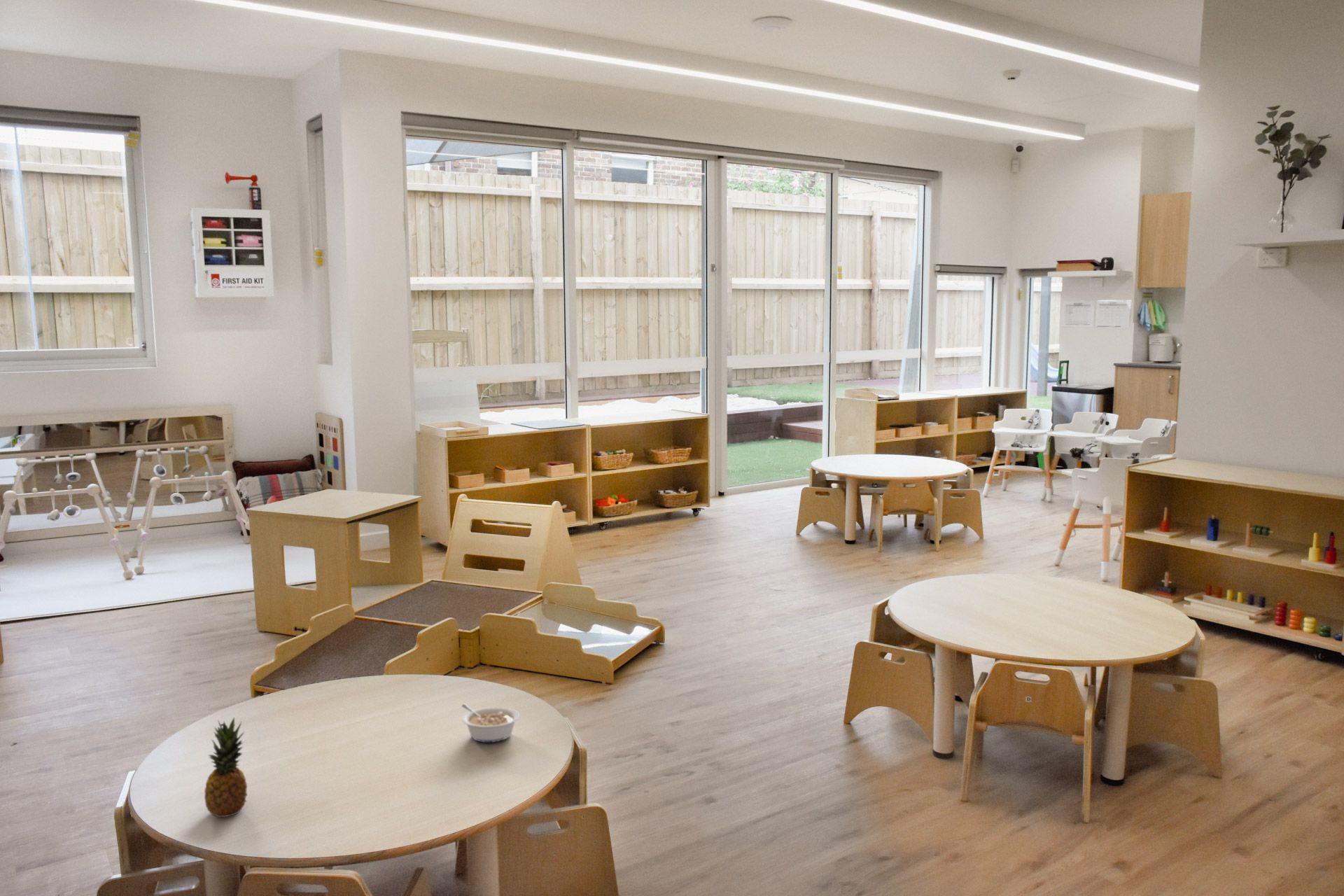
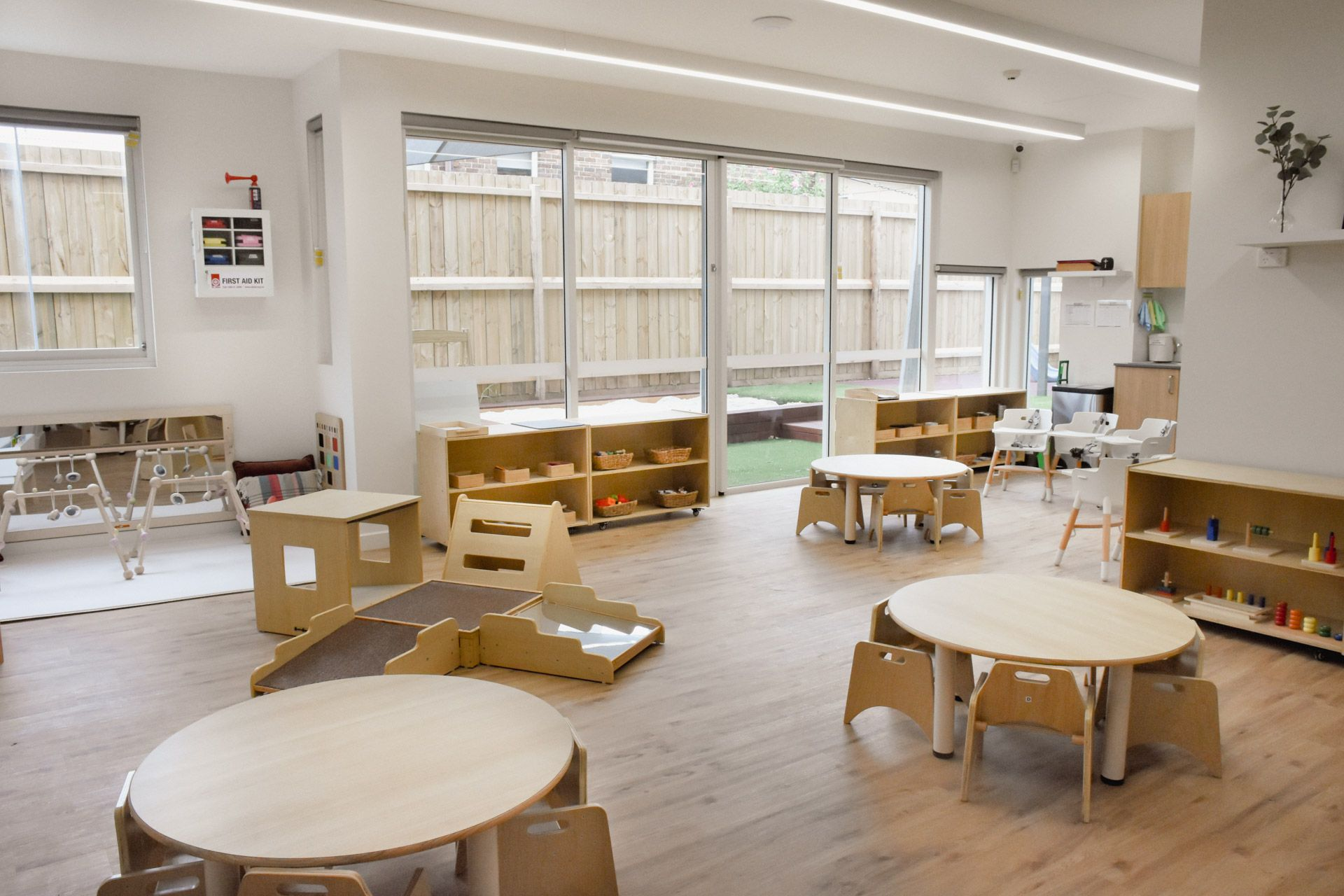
- legume (489, 724)
- fruit (224, 765)
